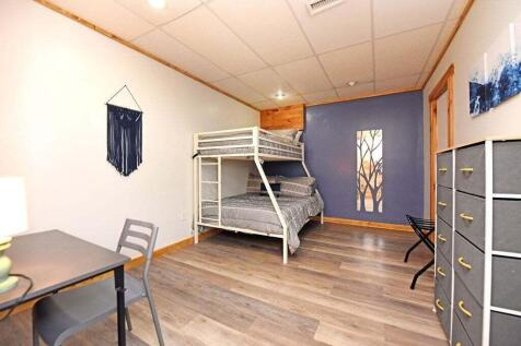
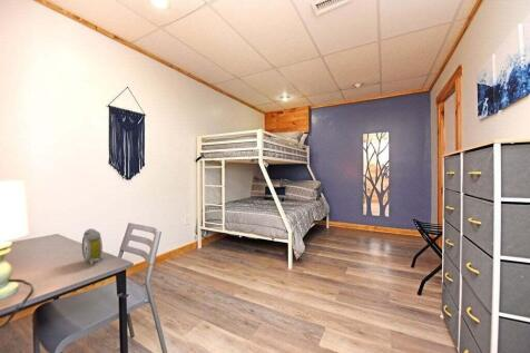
+ alarm clock (94, 245)
